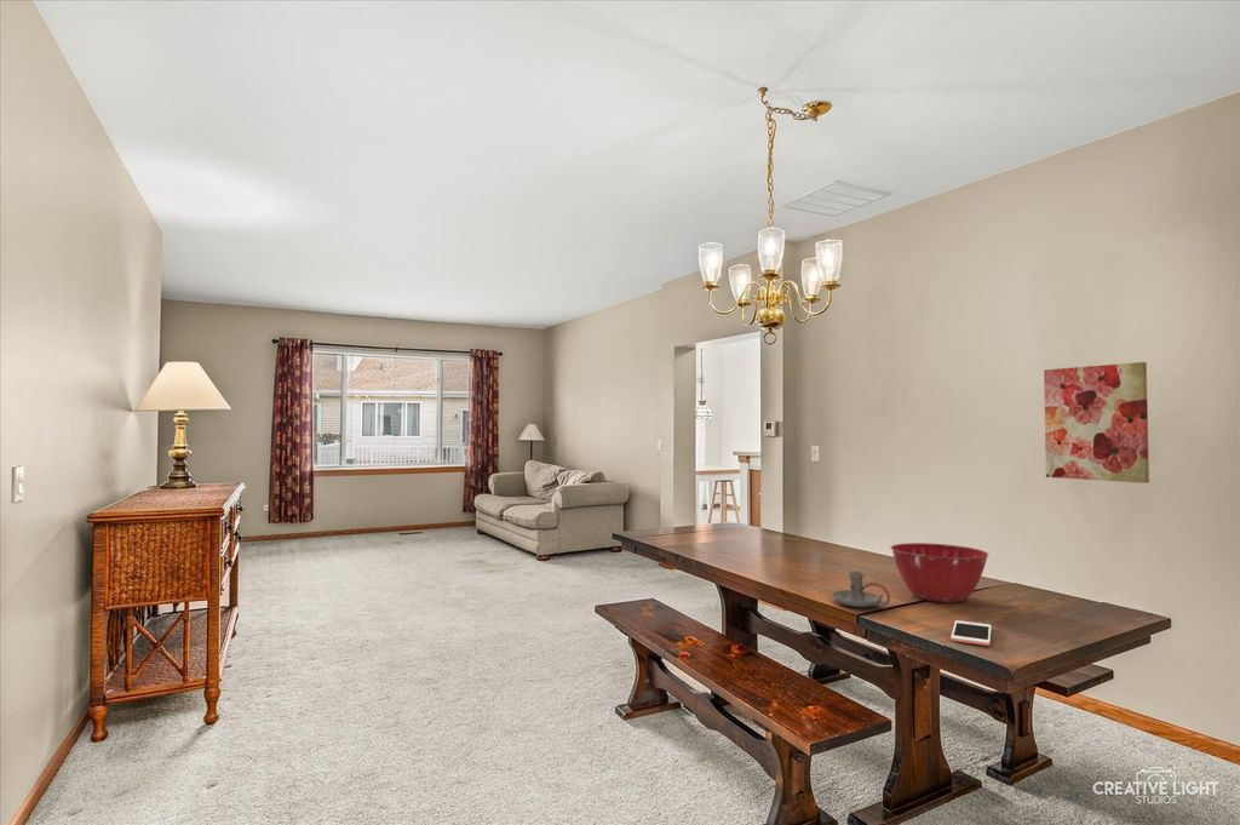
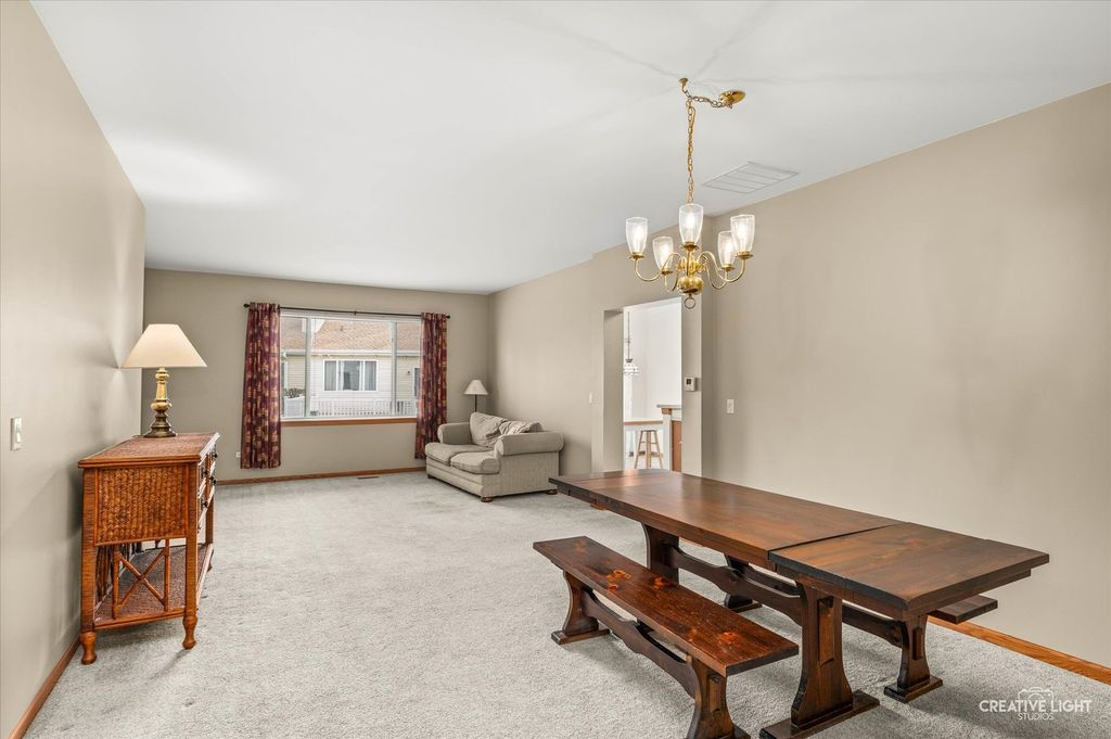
- wall art (1092, 423)
- candle holder (861, 589)
- mixing bowl (938, 573)
- cell phone (971, 632)
